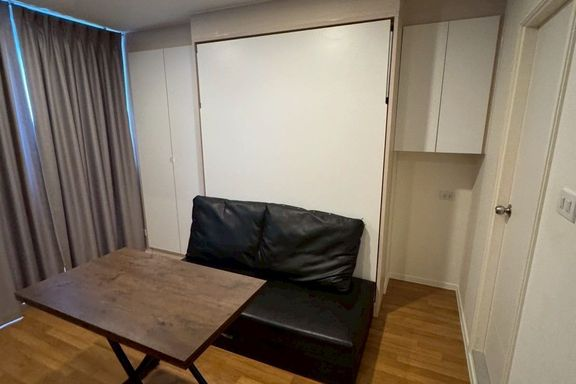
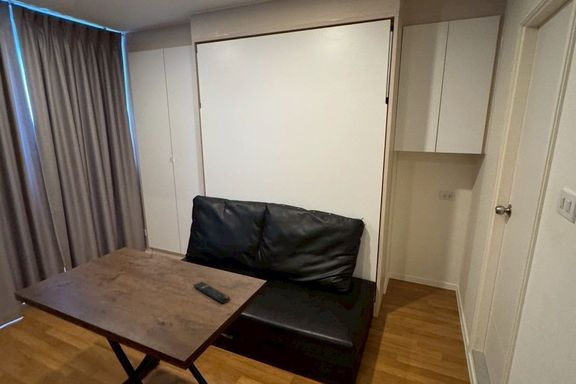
+ remote control (211, 292)
